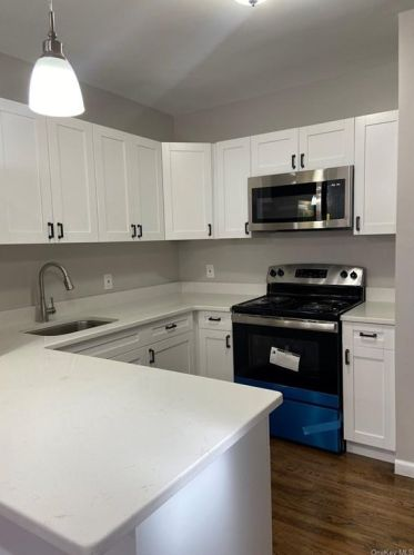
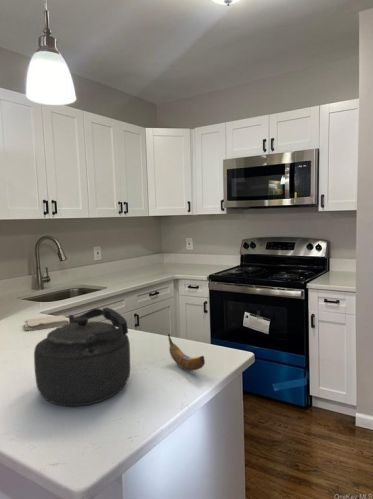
+ washcloth (46, 322)
+ banana (184, 354)
+ kettle (84, 351)
